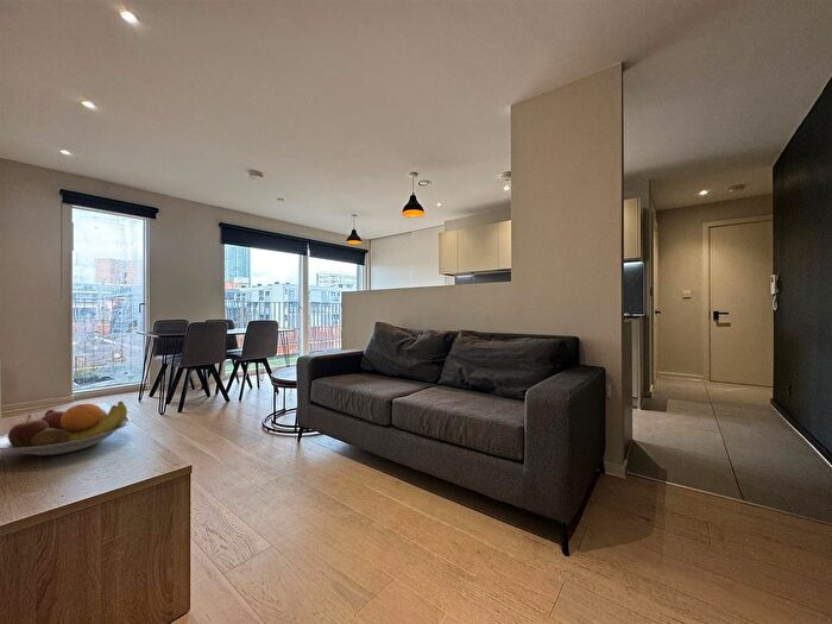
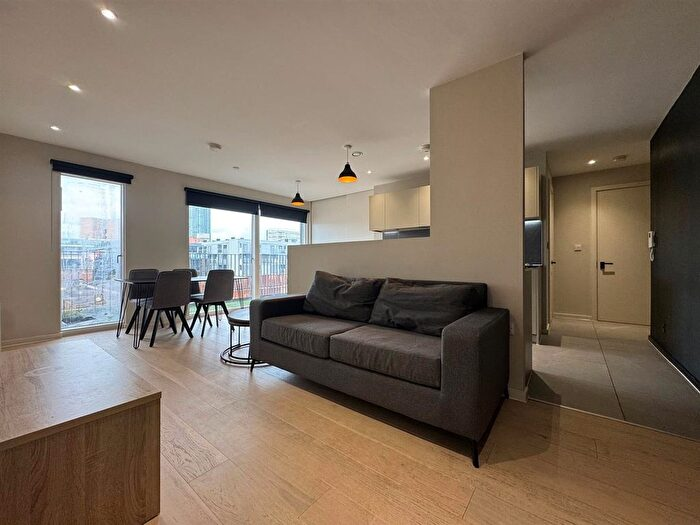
- fruit bowl (68, 424)
